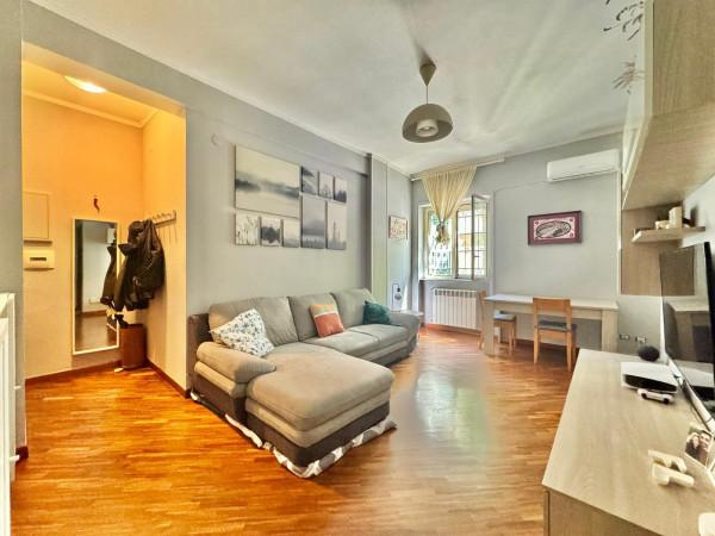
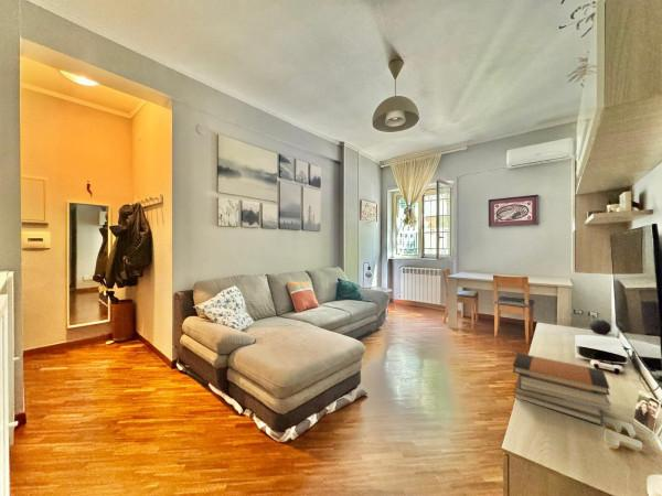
+ book stack (557, 385)
